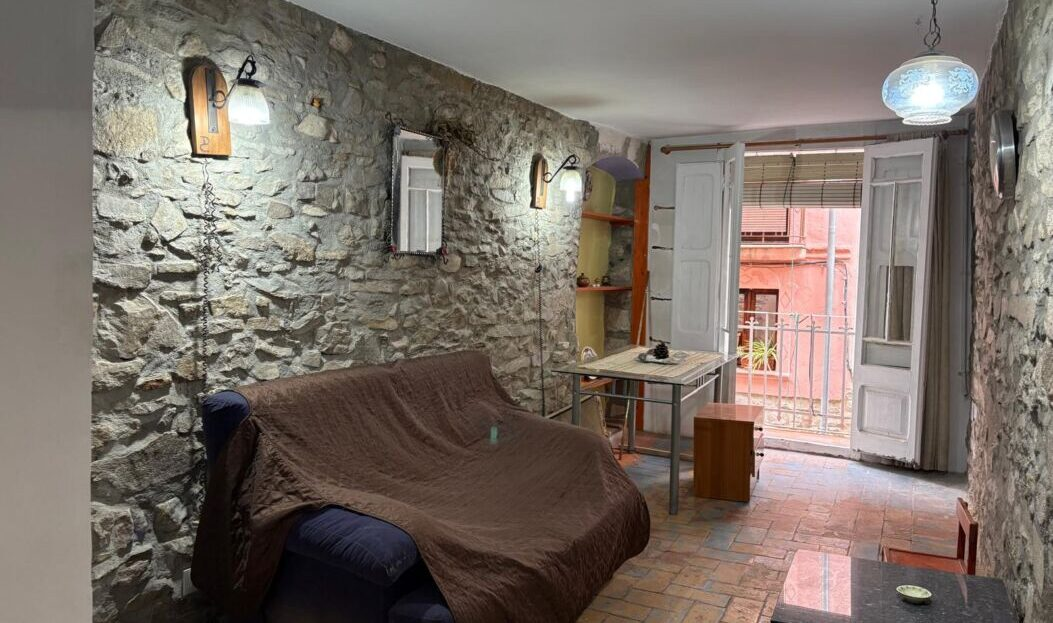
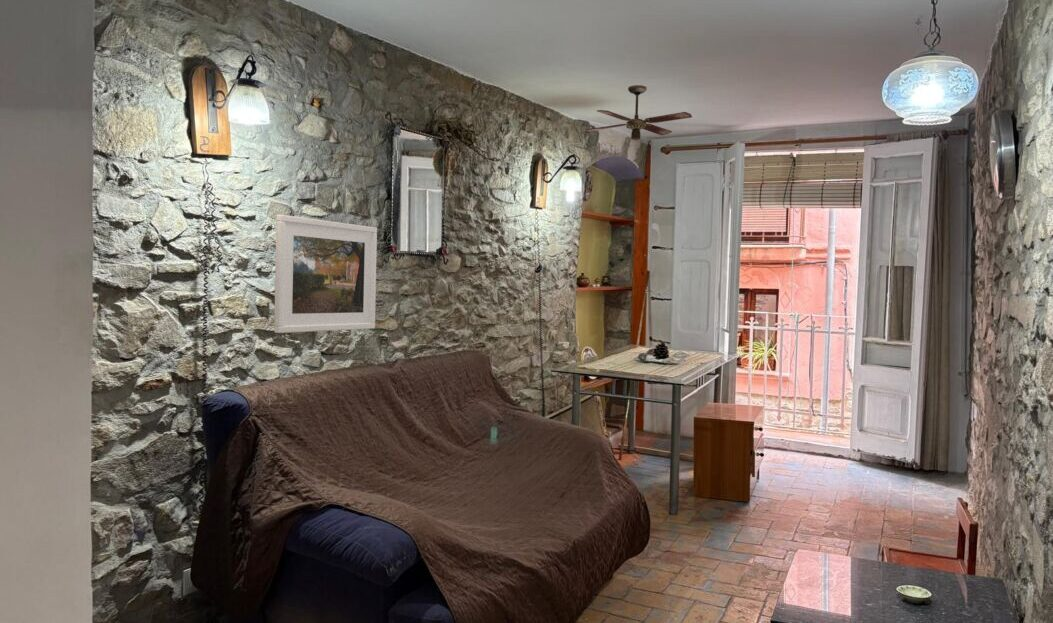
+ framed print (329, 276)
+ ceiling fan (636, 114)
